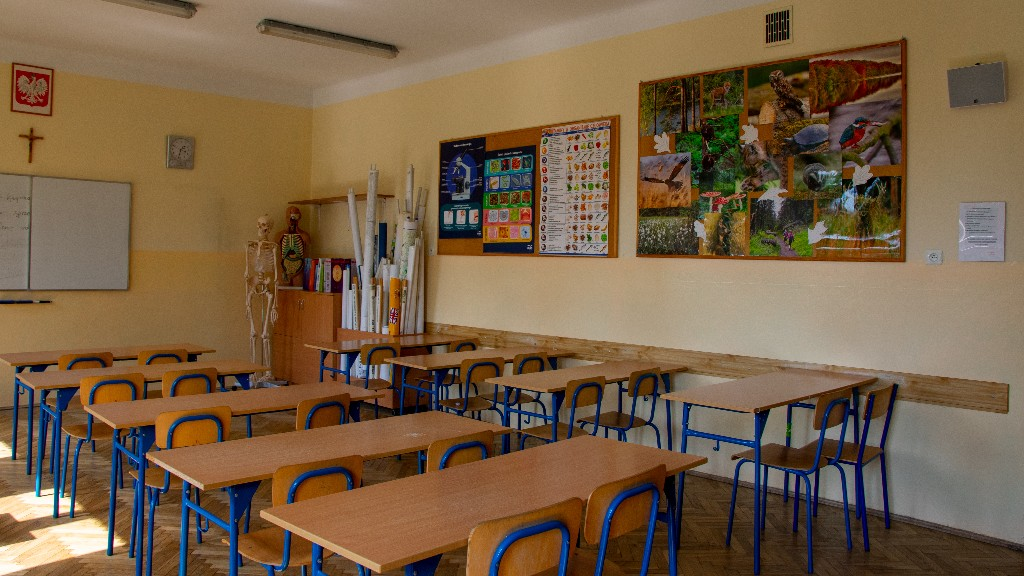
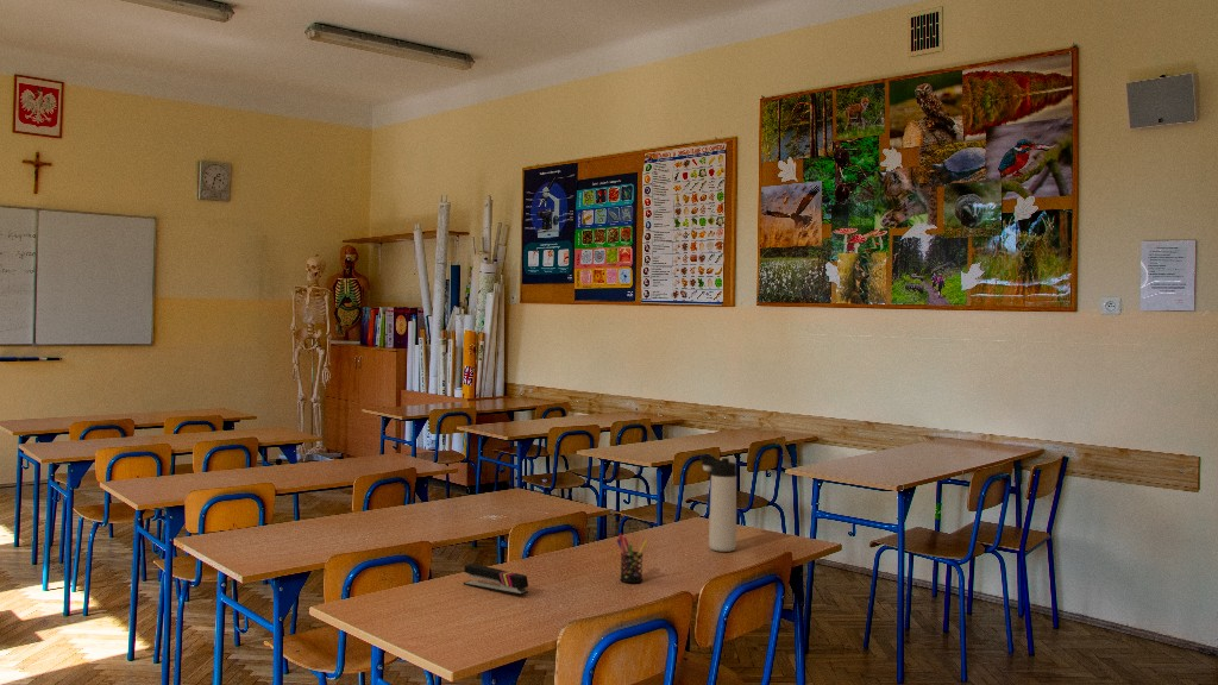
+ thermos bottle (717, 502)
+ stapler (495, 578)
+ pen holder (629, 557)
